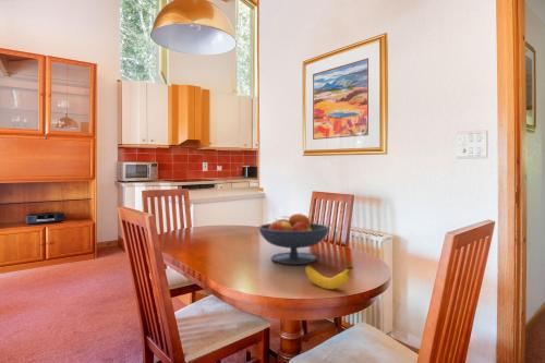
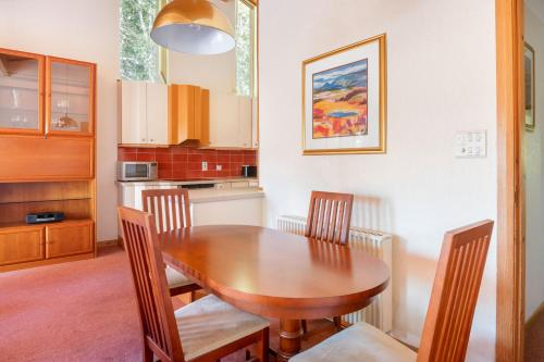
- banana (326, 277)
- fruit bowl (293, 237)
